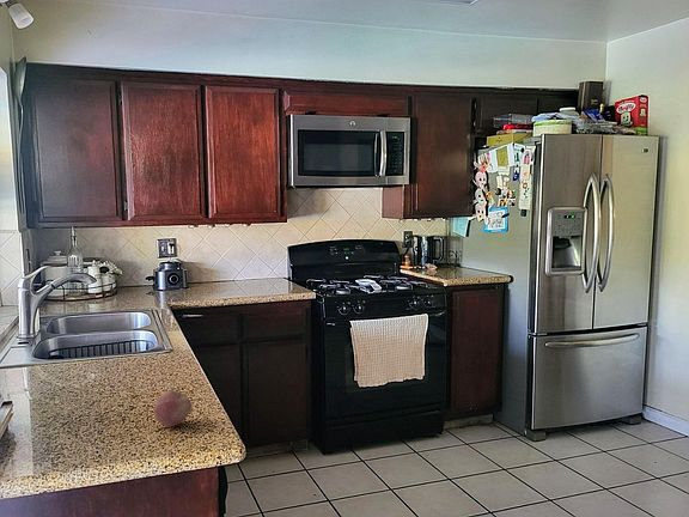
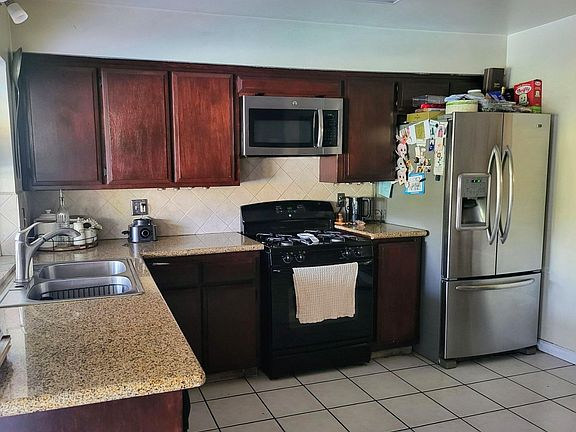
- apple (172, 407)
